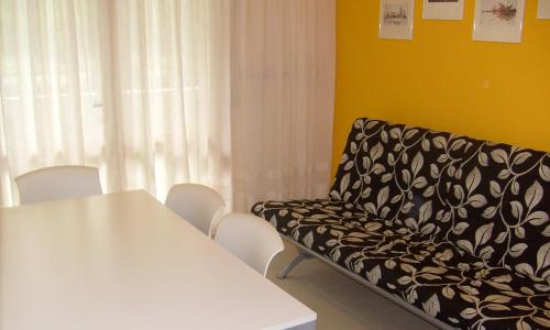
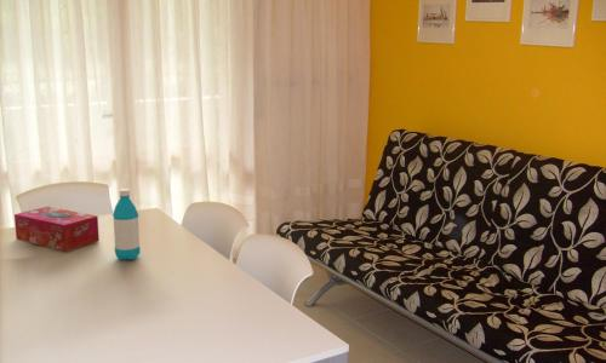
+ water bottle (126, 224)
+ tissue box (56, 227)
